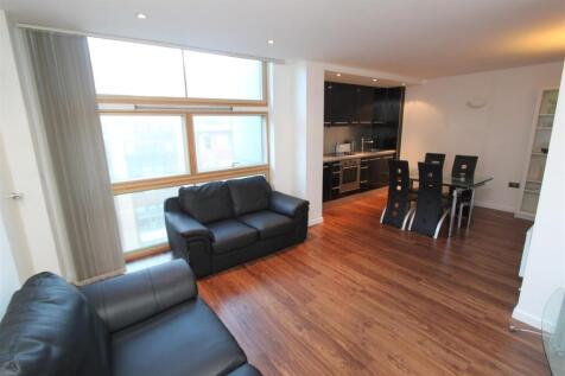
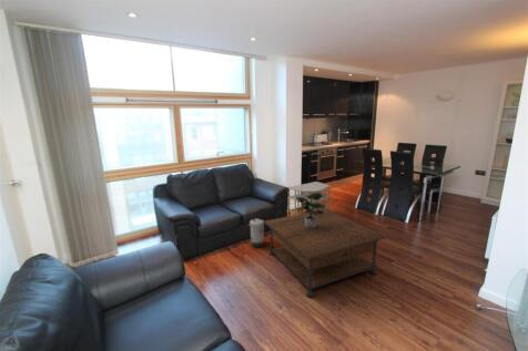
+ watering can (256, 227)
+ potted plant (312, 210)
+ coffee table (318, 245)
+ shelving unit (312, 202)
